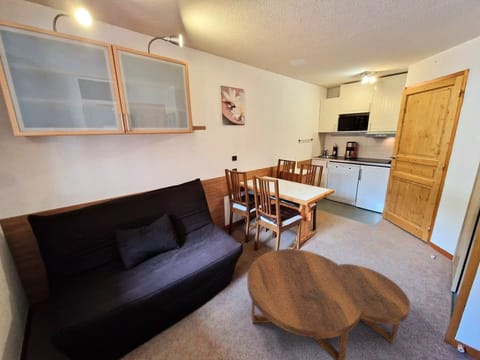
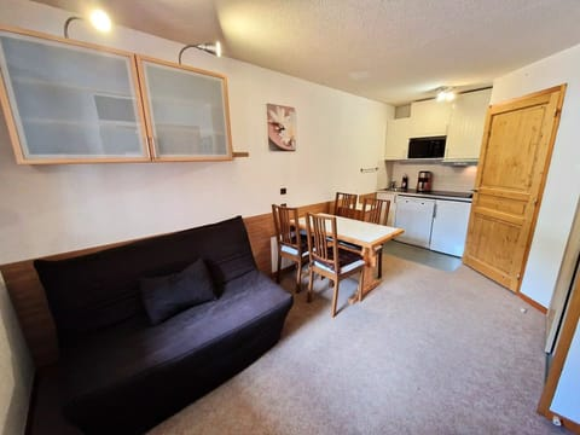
- coffee table (322, 298)
